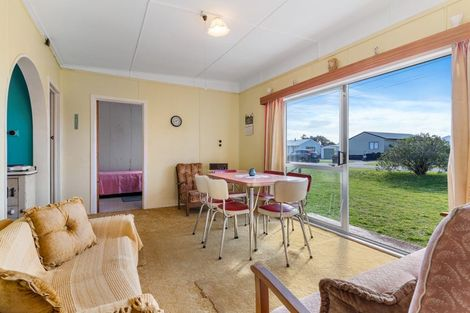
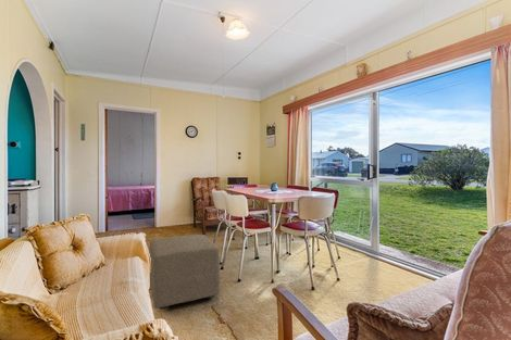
+ ottoman (183, 266)
